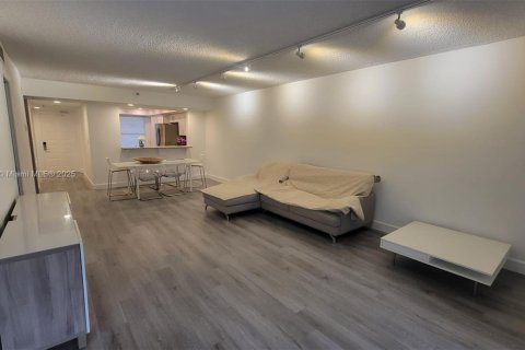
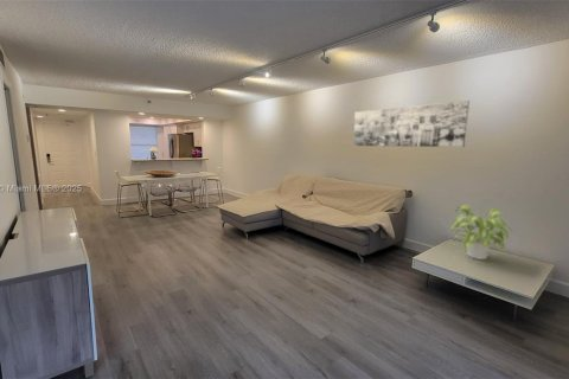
+ plant (479, 232)
+ wall art (402, 127)
